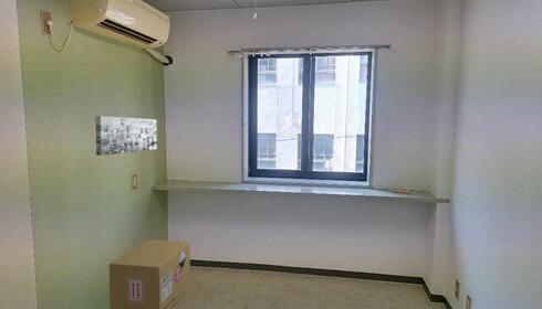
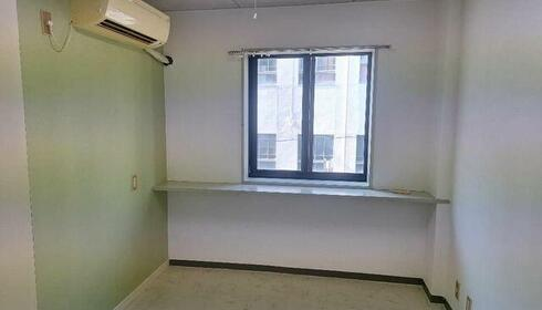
- wall art (129, 135)
- cardboard box (153, 276)
